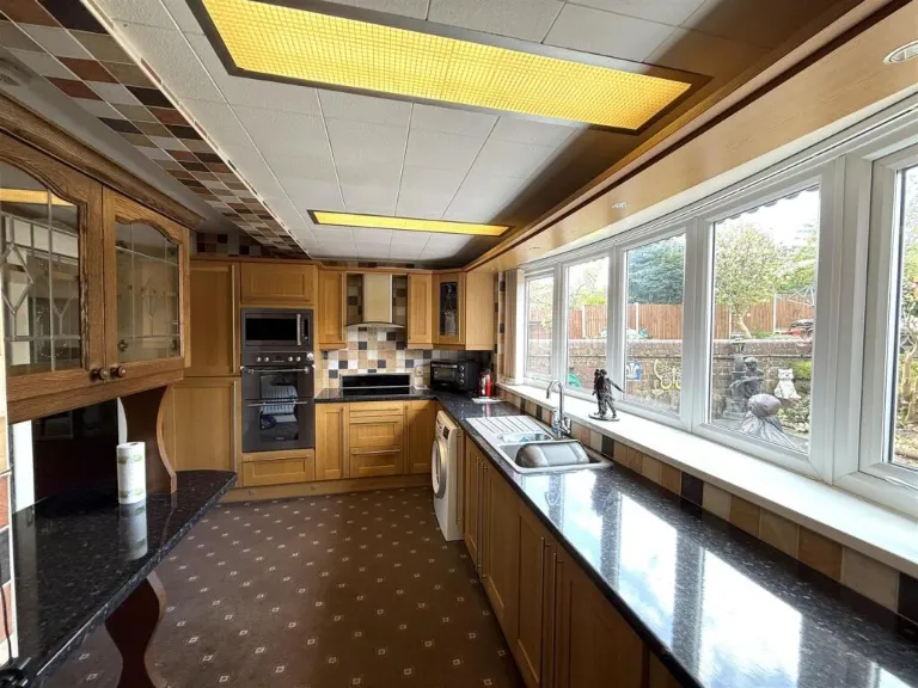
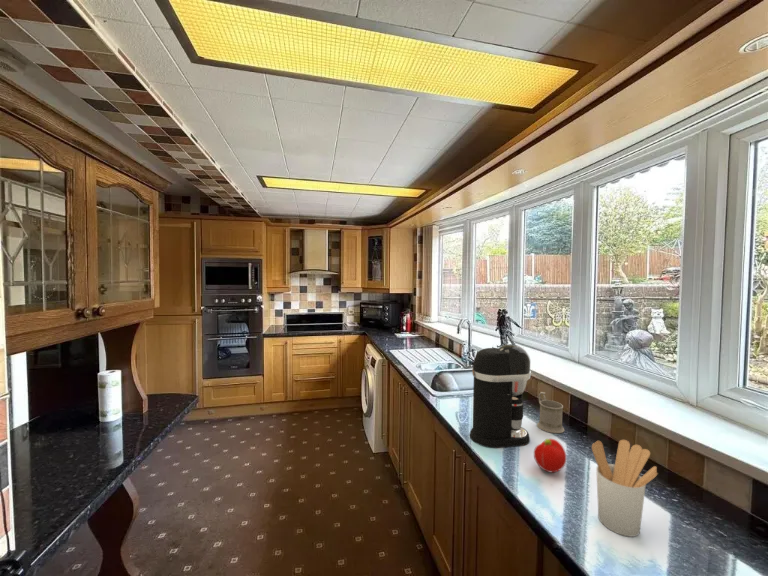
+ utensil holder (623, 483)
+ mug (547, 410)
+ coffee maker (500, 391)
+ fruit (549, 453)
